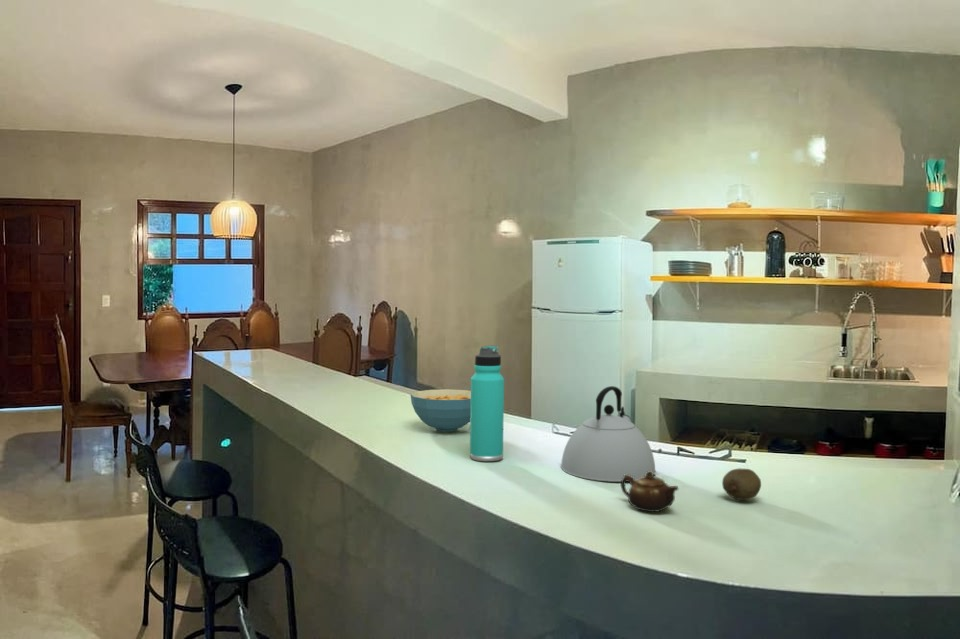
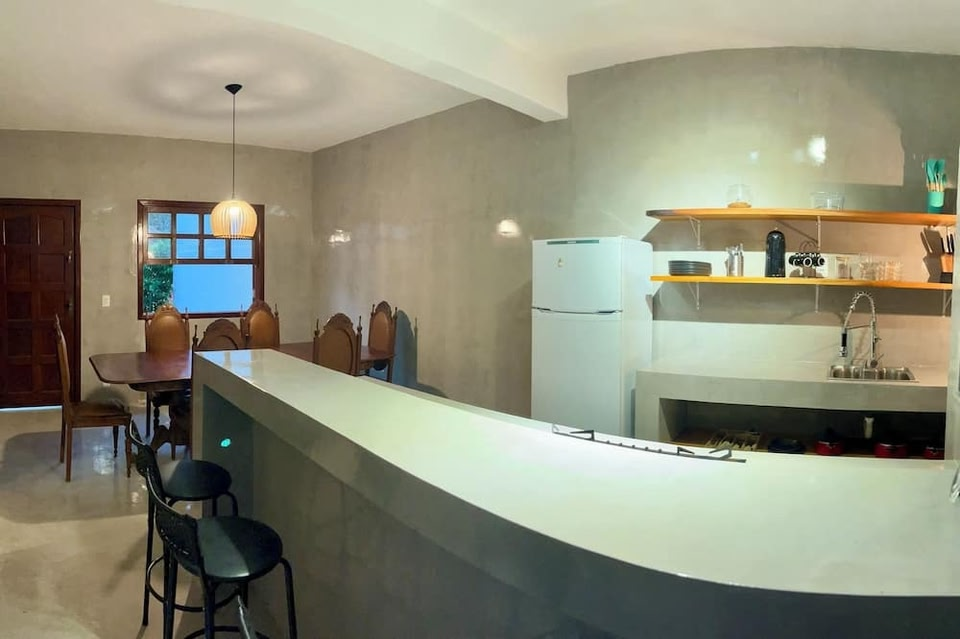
- thermos bottle (487, 402)
- teapot (648, 488)
- cereal bowl (446, 411)
- fruit (741, 483)
- kettle (609, 427)
